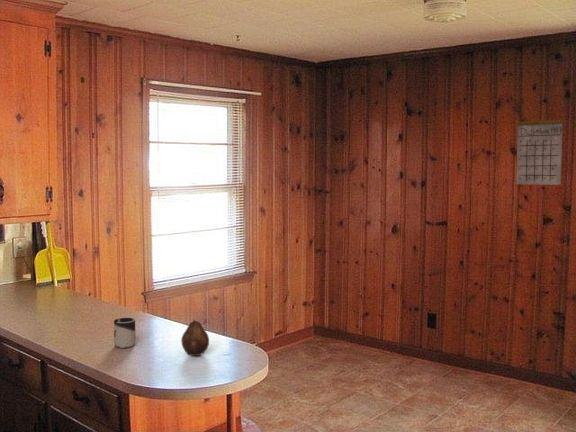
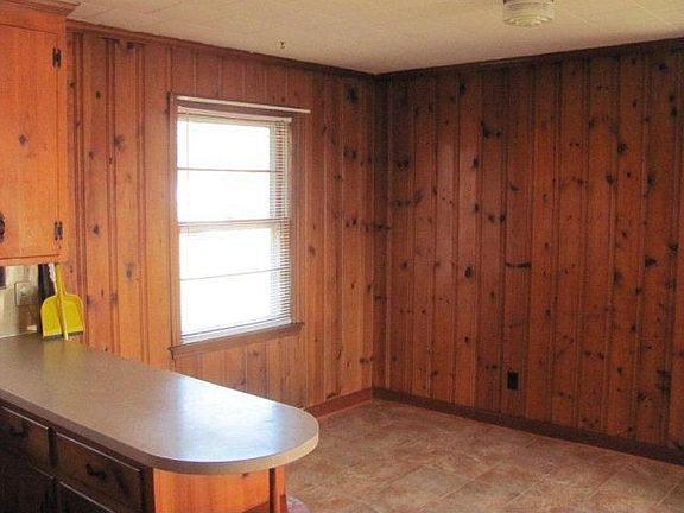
- calendar (539, 145)
- cup (123, 331)
- fruit (195, 337)
